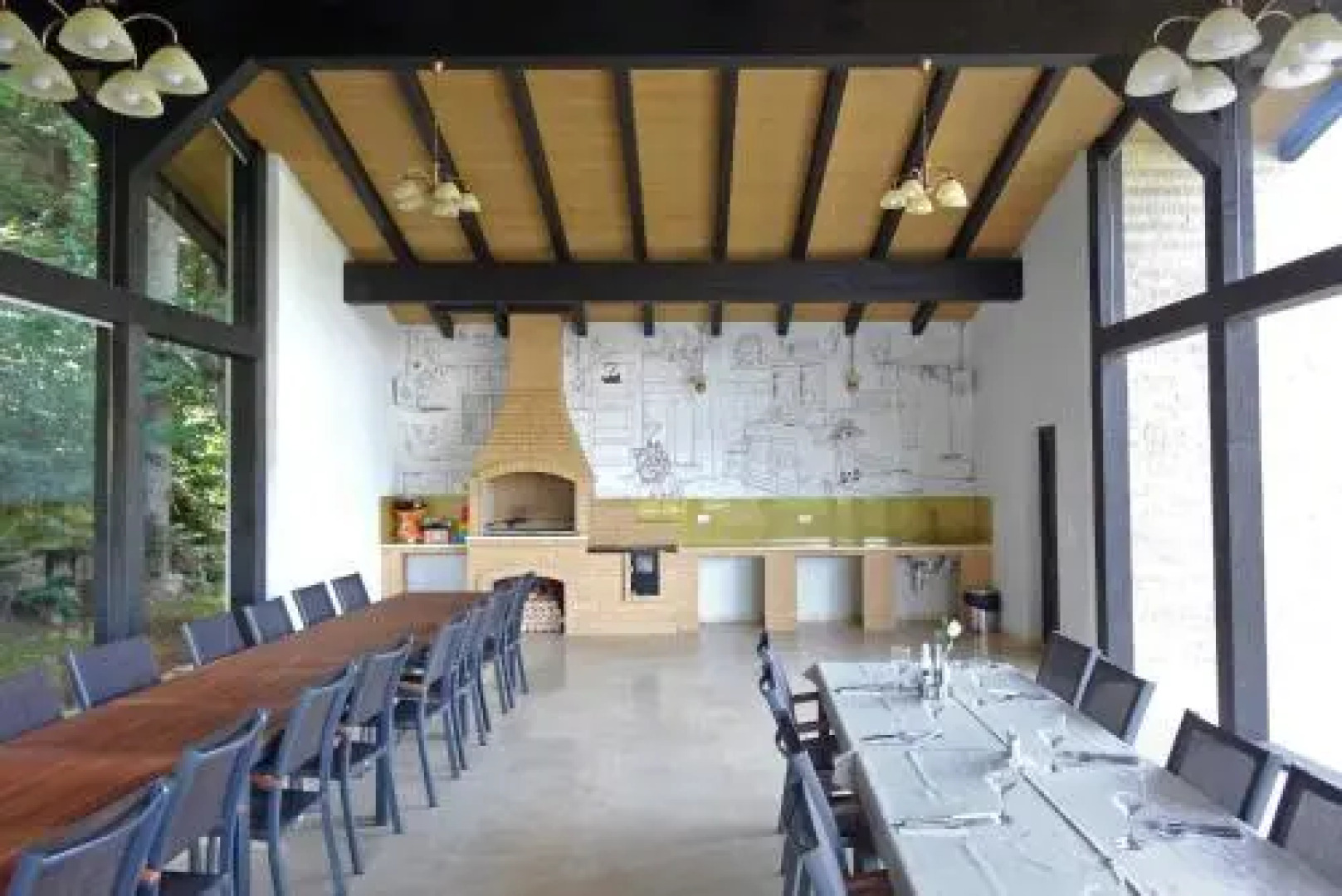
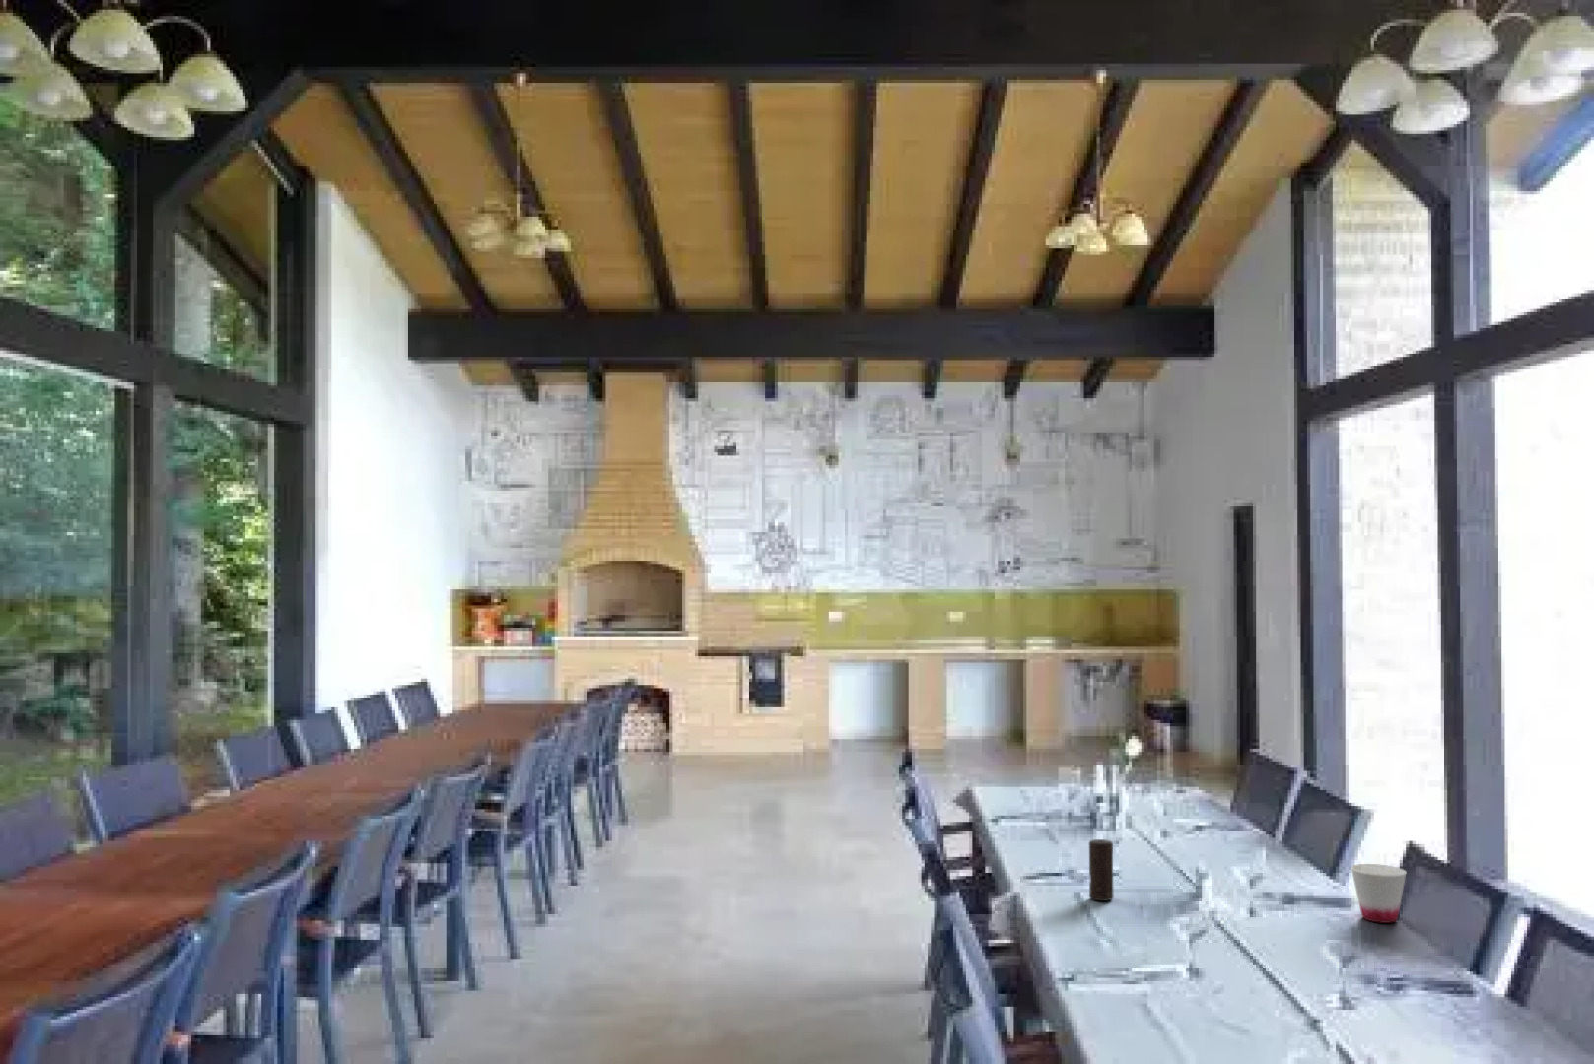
+ cup (1378, 893)
+ candle (1101, 870)
